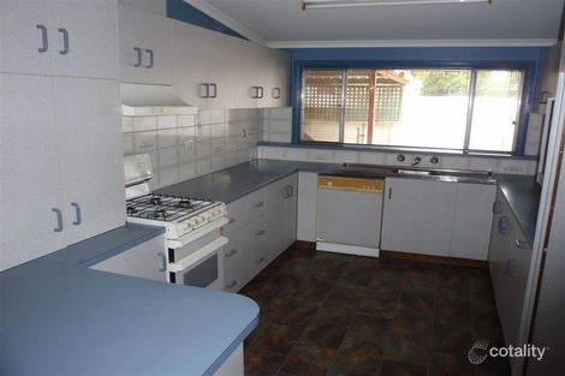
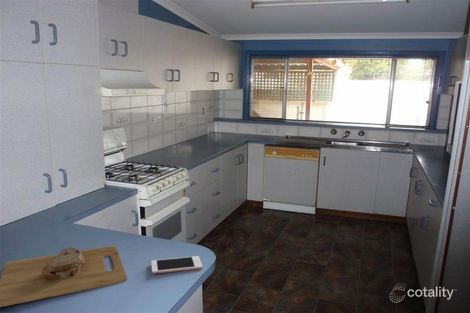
+ cell phone (176, 264)
+ cutting board (63, 263)
